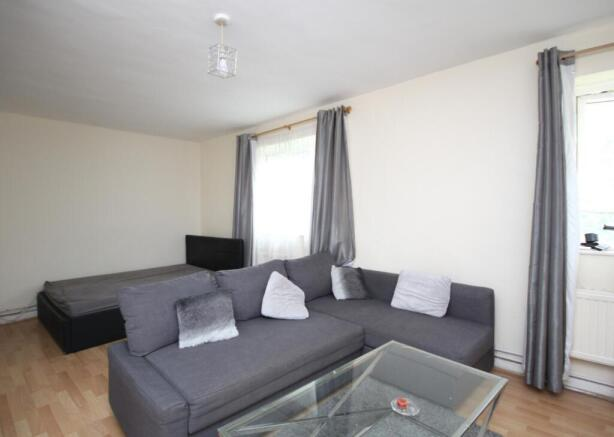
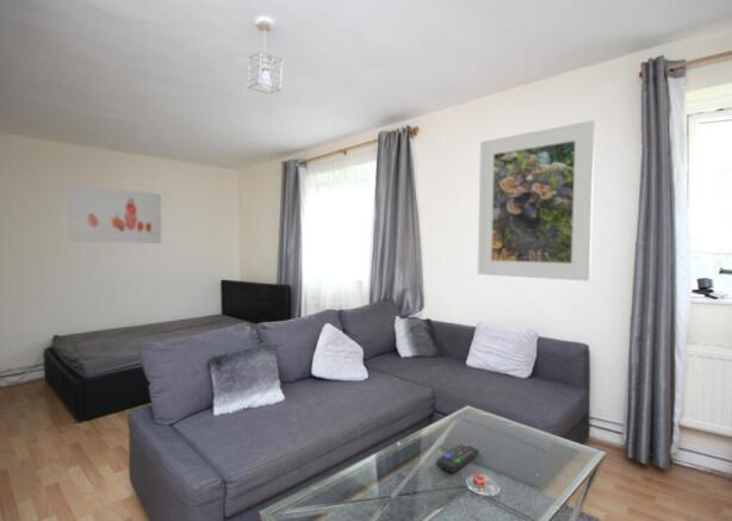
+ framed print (529, 205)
+ wall art (118, 216)
+ remote control (458, 457)
